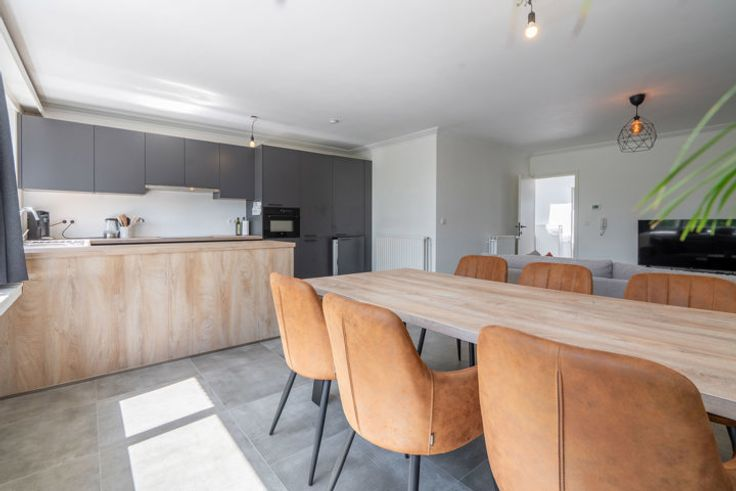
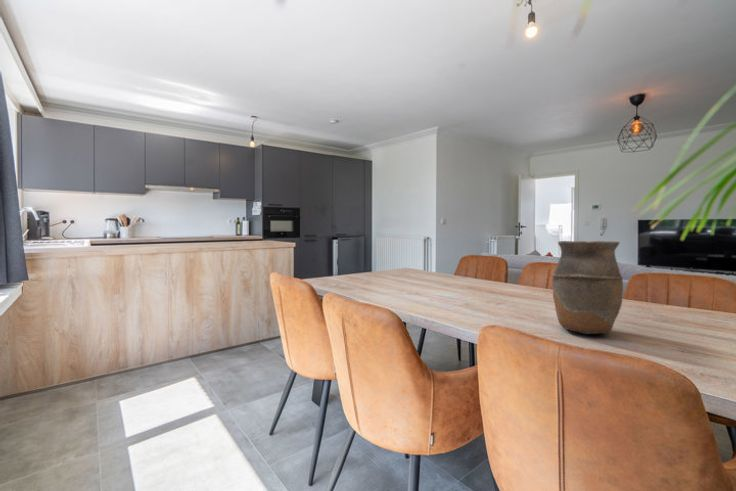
+ vase (586, 286)
